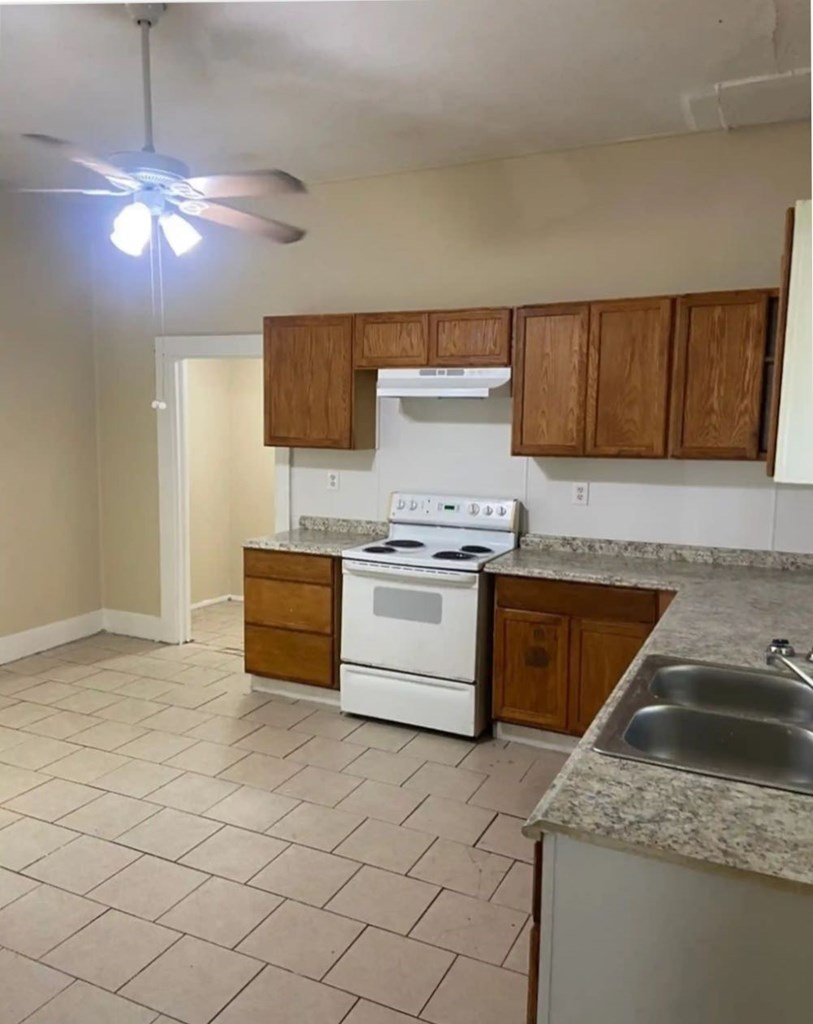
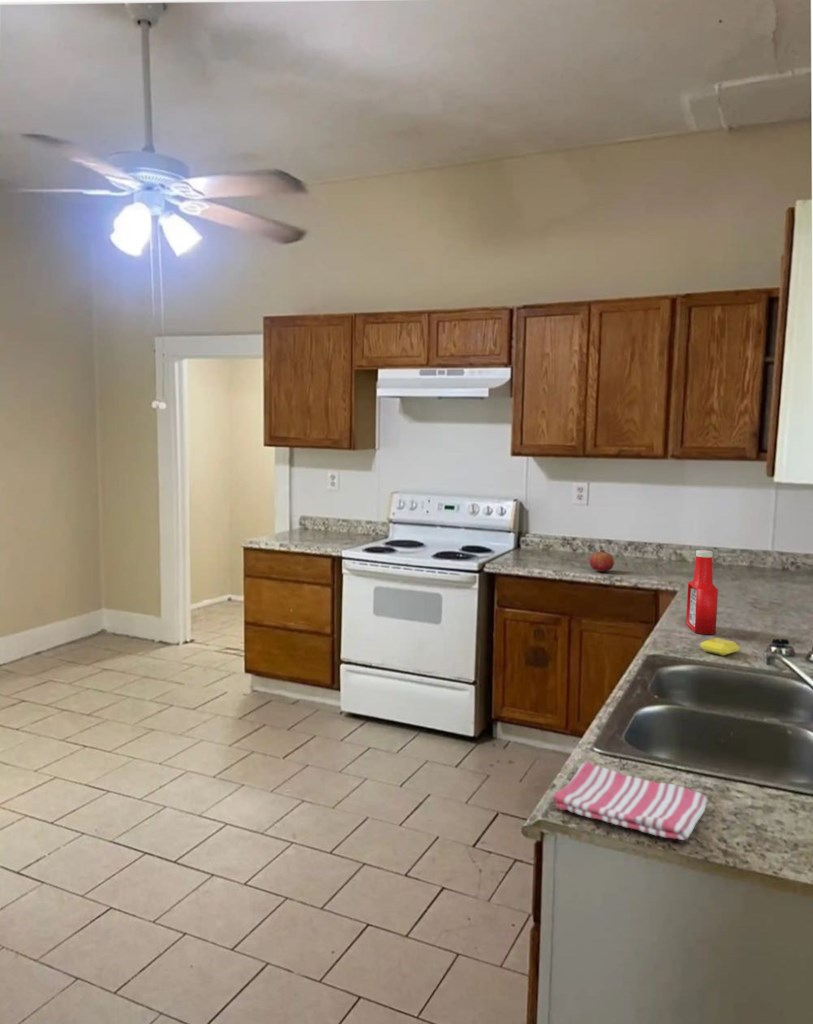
+ fruit (601, 560)
+ soap bar (719, 646)
+ soap bottle (702, 590)
+ dish towel (630, 798)
